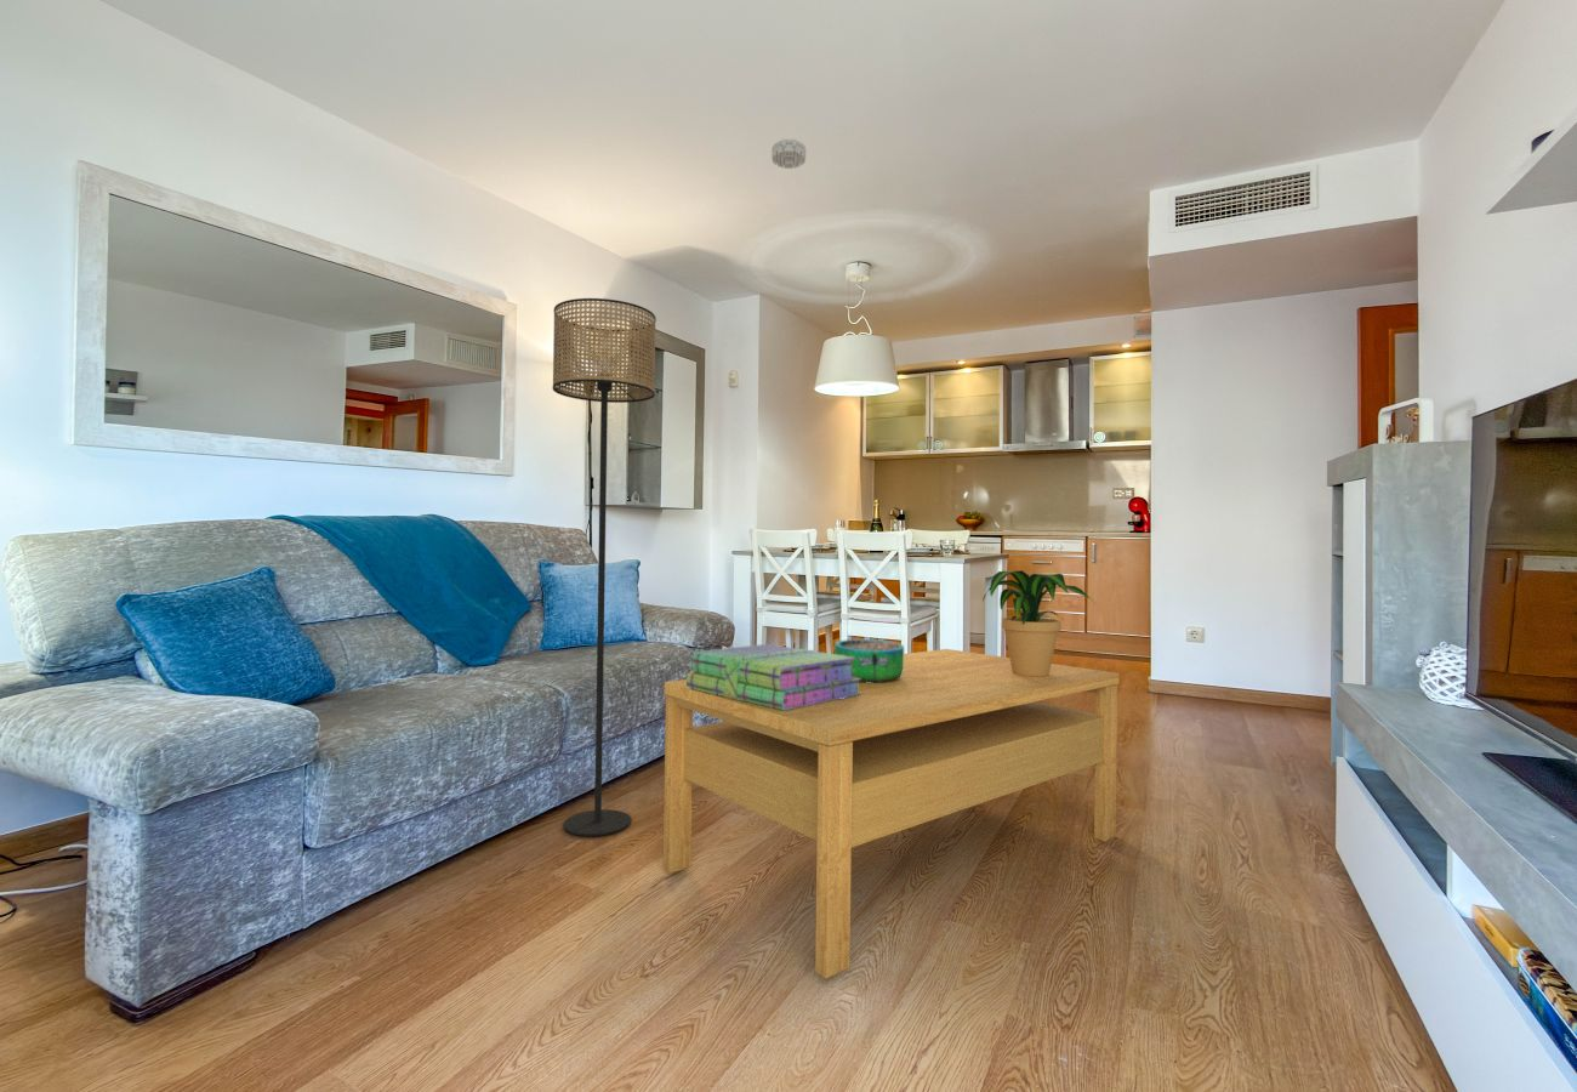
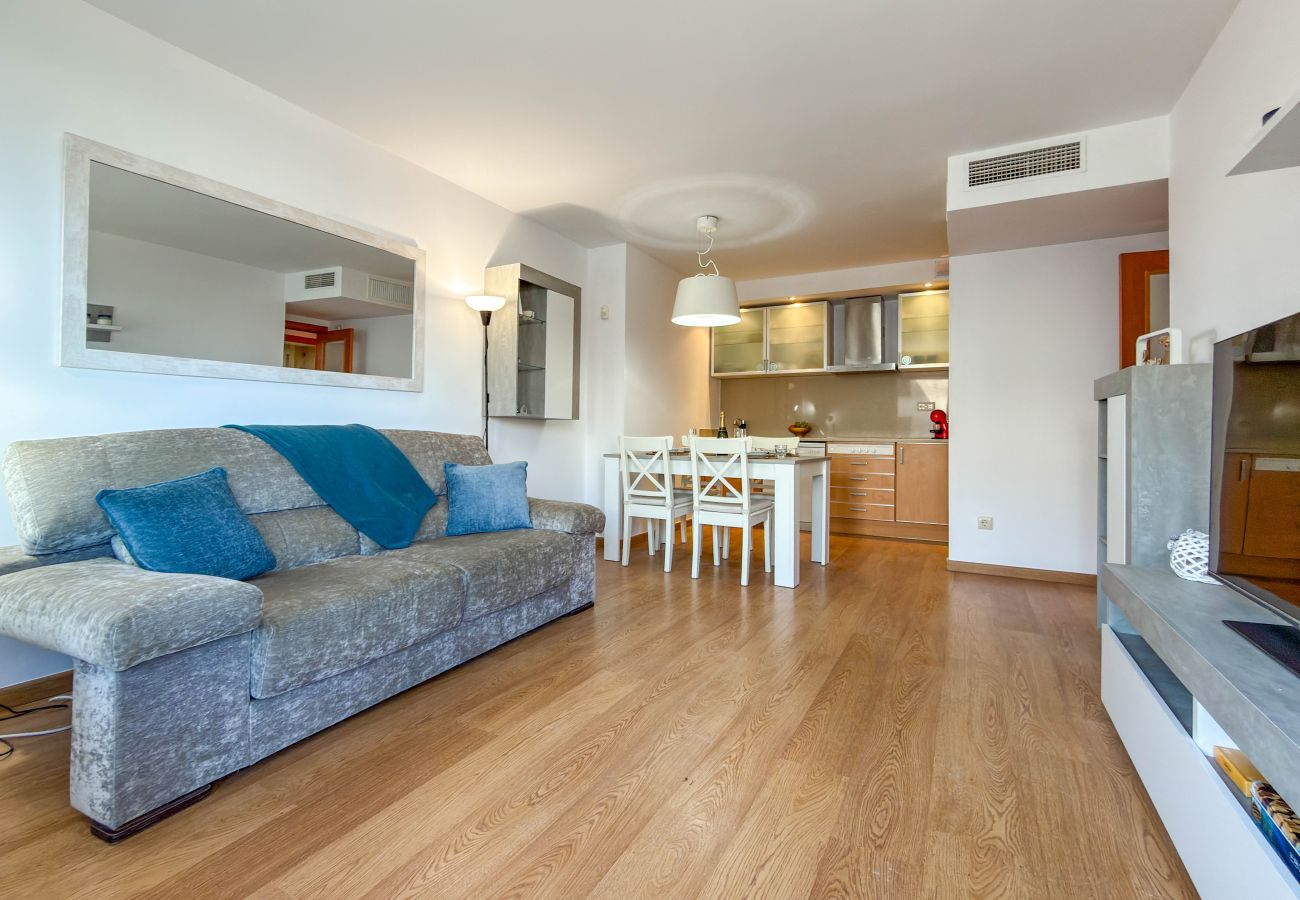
- coffee table (904, 764)
- stack of books (772, 672)
- floor lamp (602, 568)
- smoke detector (788, 153)
- decorative bowl (869, 659)
- potted plant (1030, 621)
